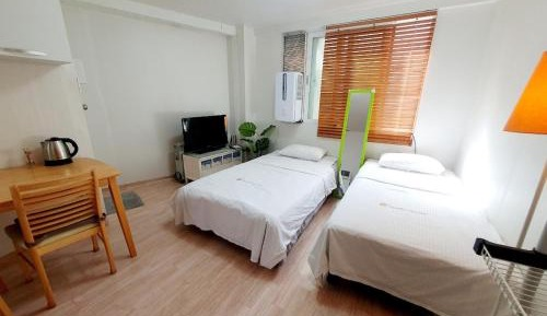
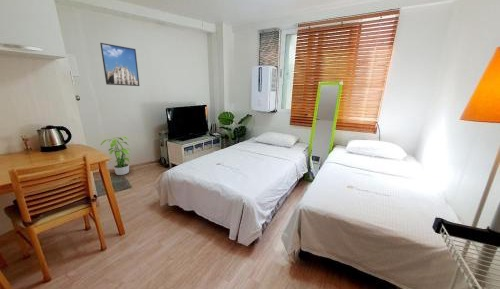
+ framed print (121, 66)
+ potted plant (117, 155)
